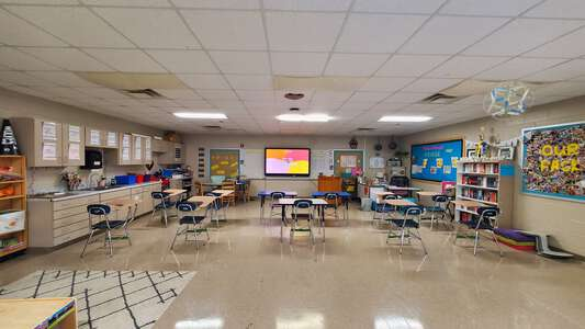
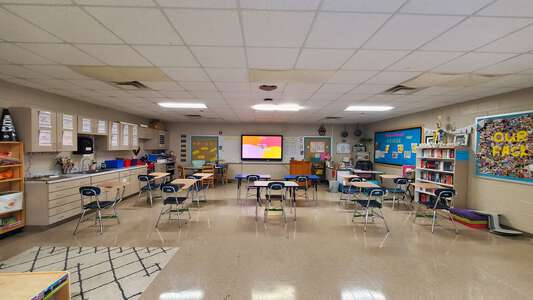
- hanging mobile (507, 101)
